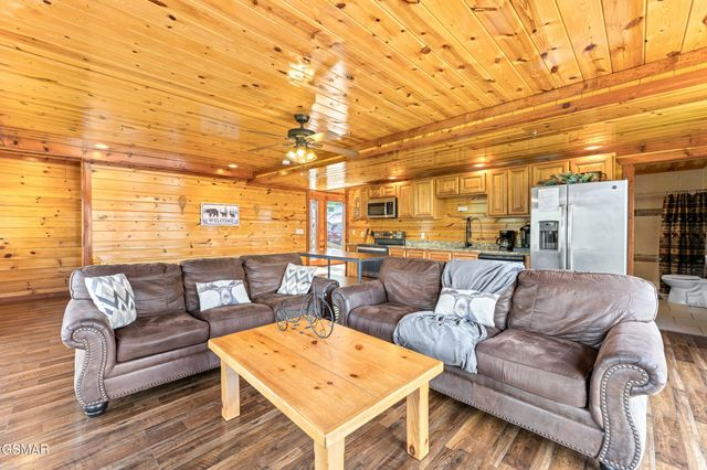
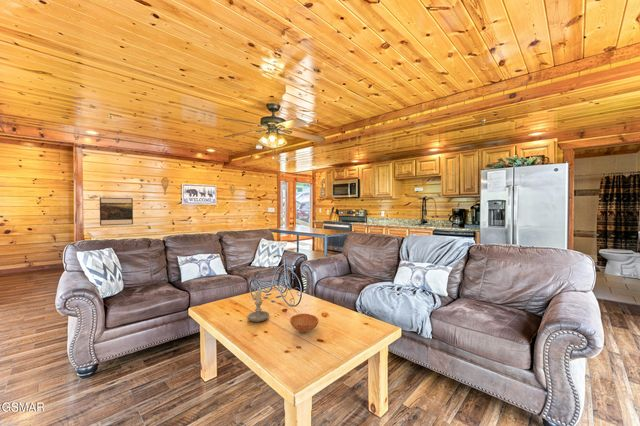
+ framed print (116, 211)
+ bowl (304, 324)
+ candle (258, 304)
